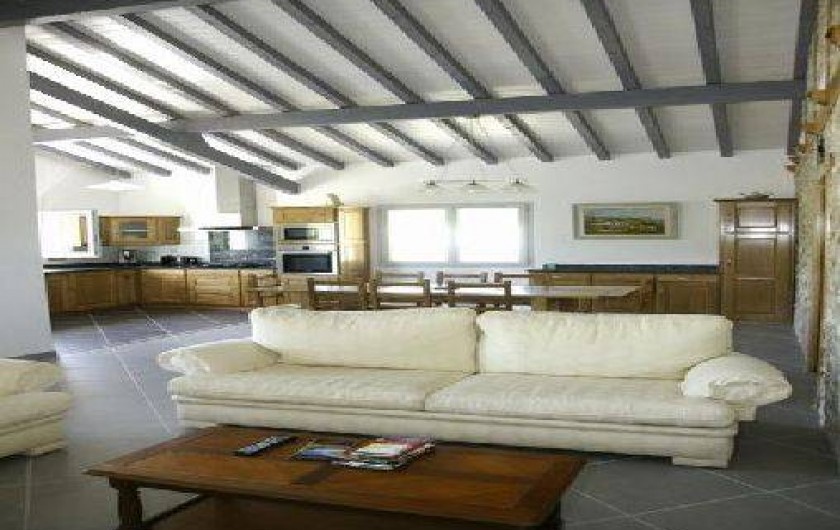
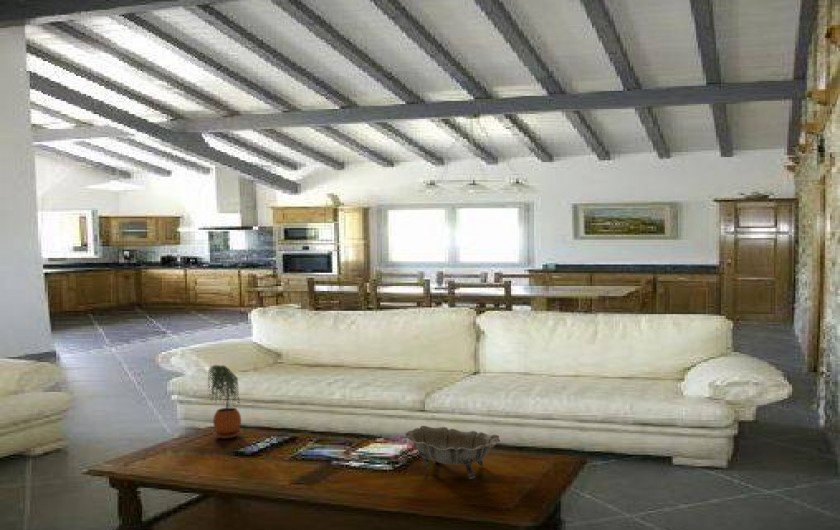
+ potted plant (224, 400)
+ decorative bowl (452, 451)
